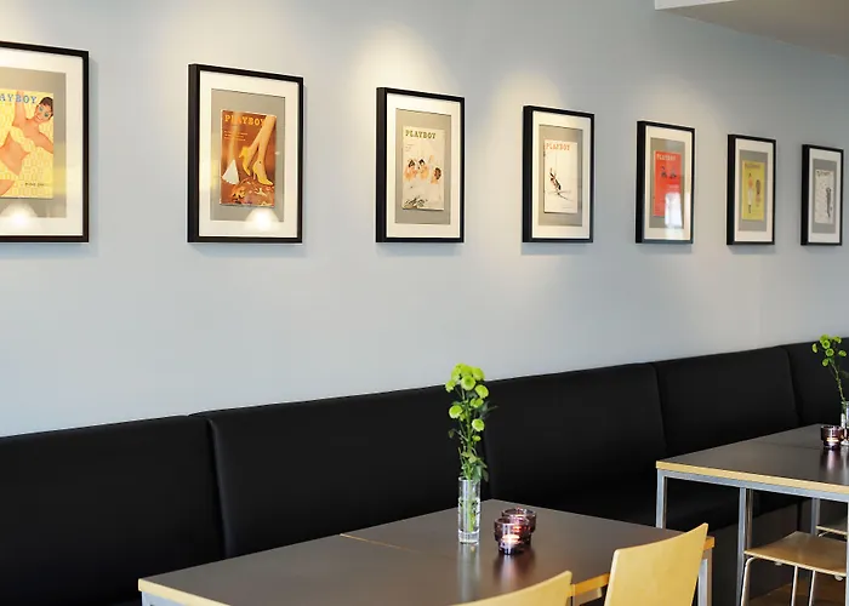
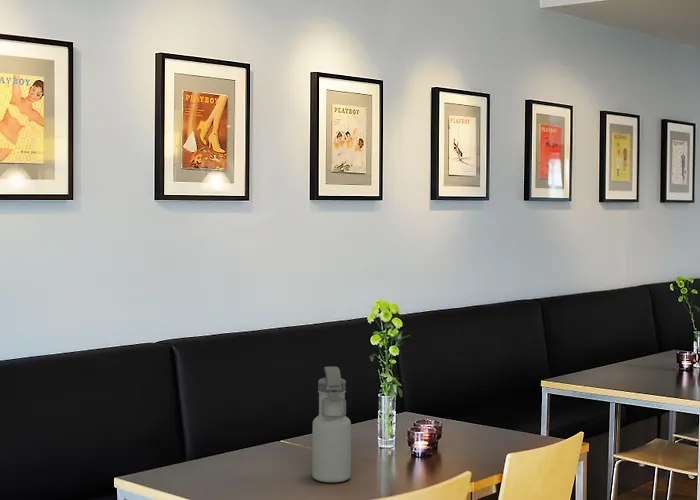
+ water bottle (331, 423)
